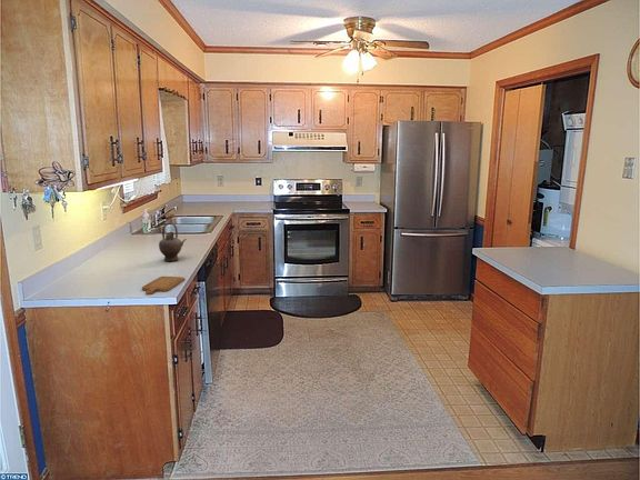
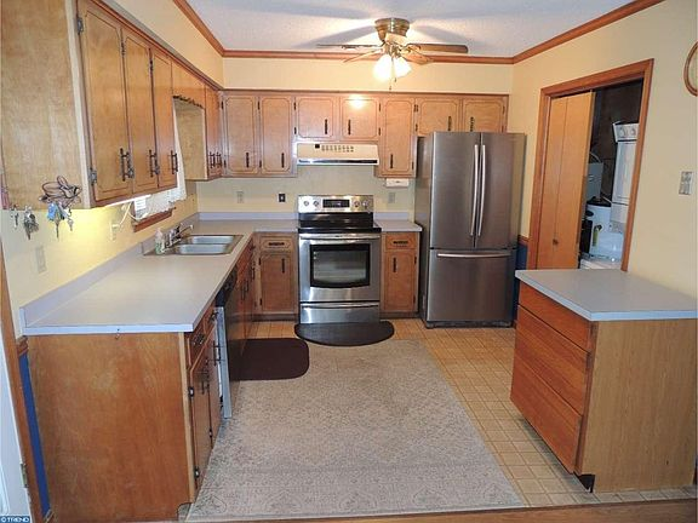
- teapot (172, 241)
- chopping board (161, 284)
